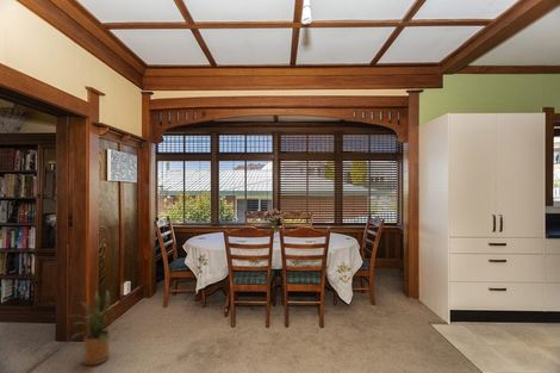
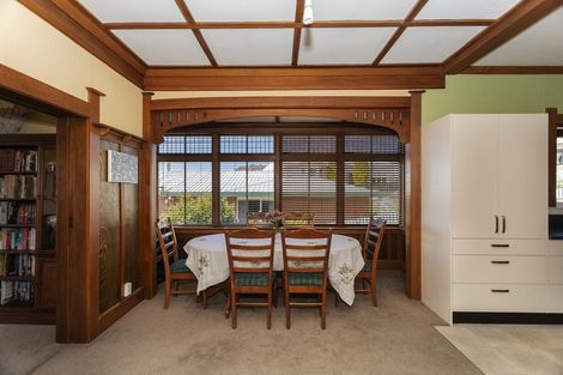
- house plant (92, 328)
